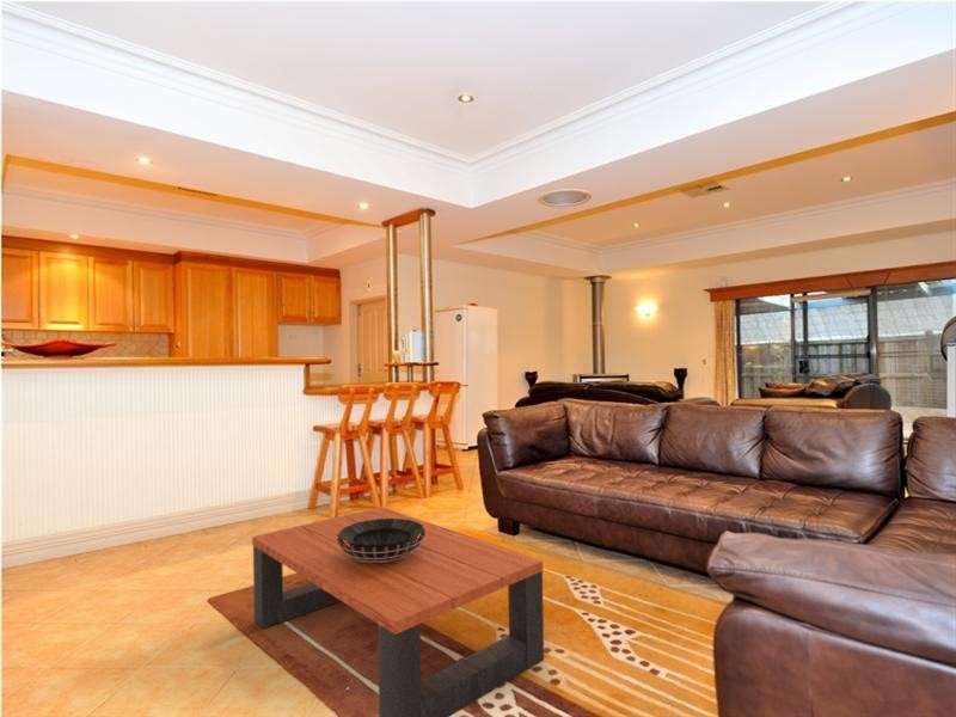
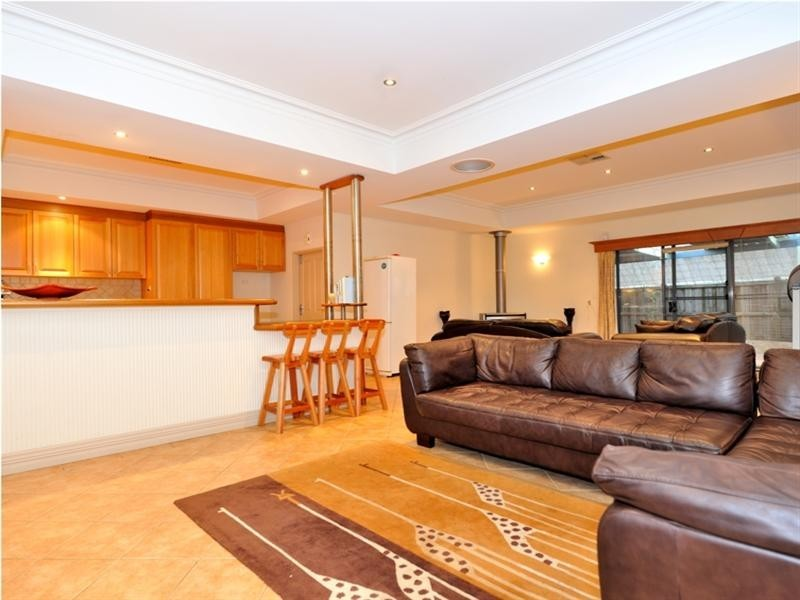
- decorative bowl (380, 543)
- coffee table (386, 593)
